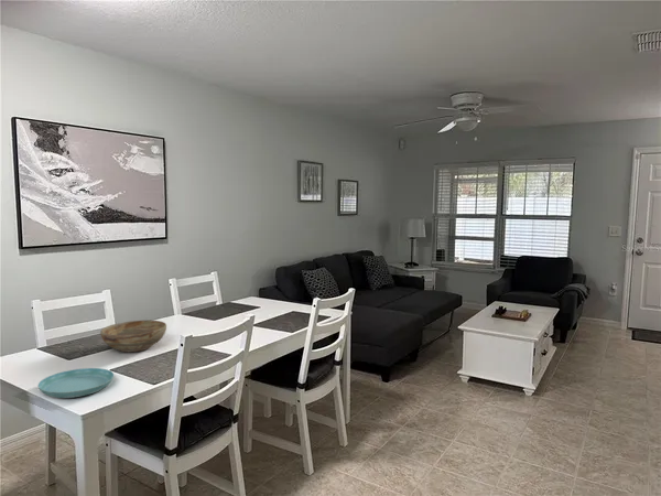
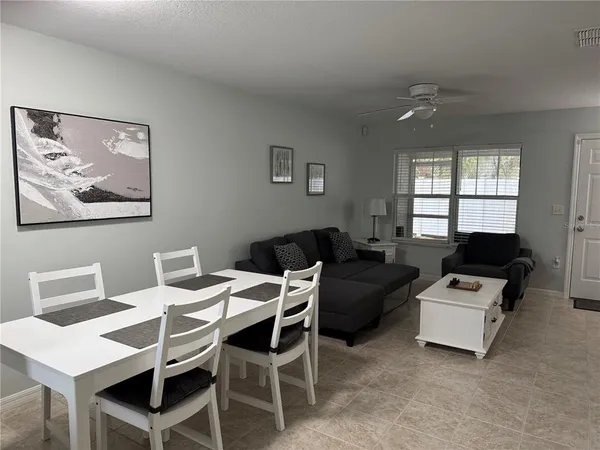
- bowl (134, 336)
- saucer (77, 382)
